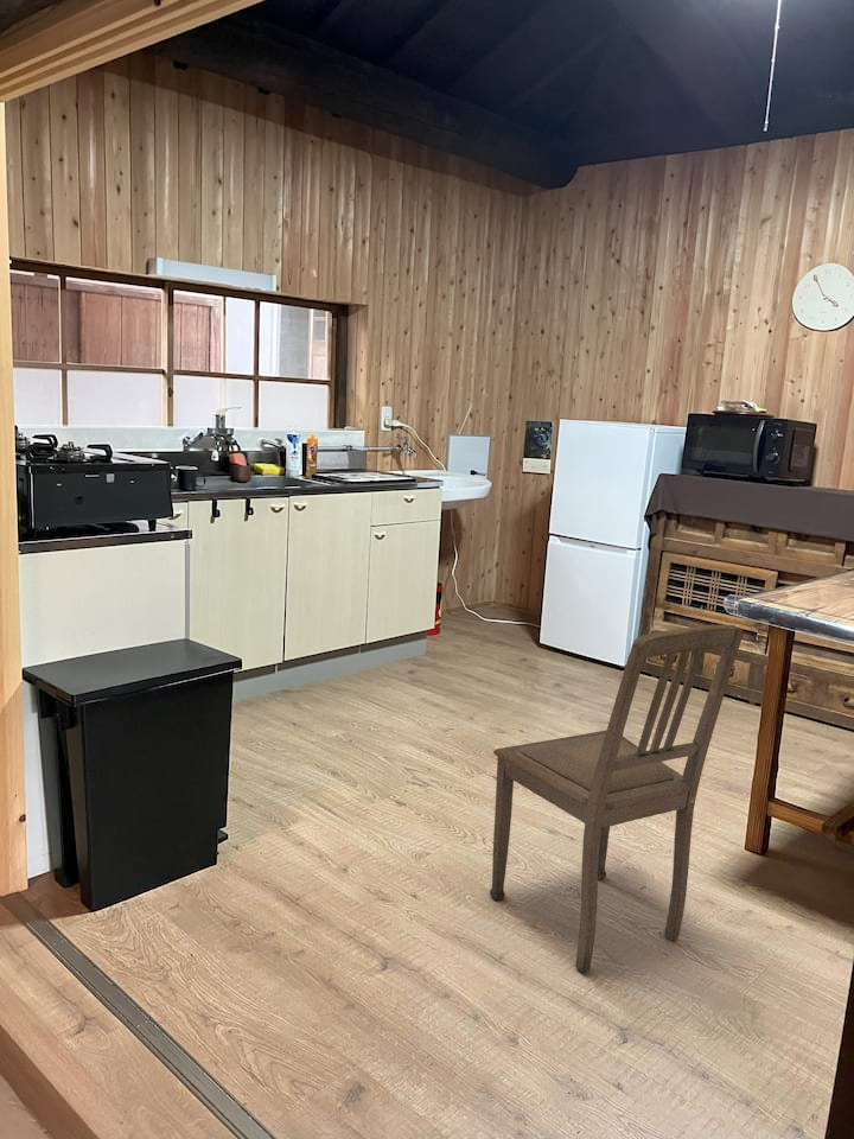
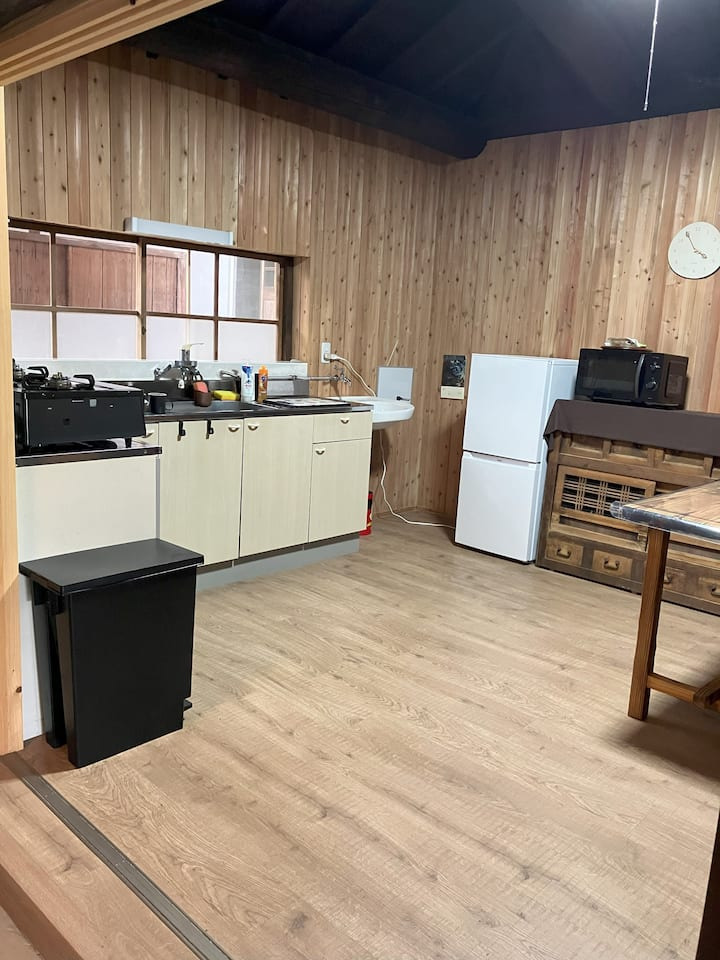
- dining chair (603, 768)
